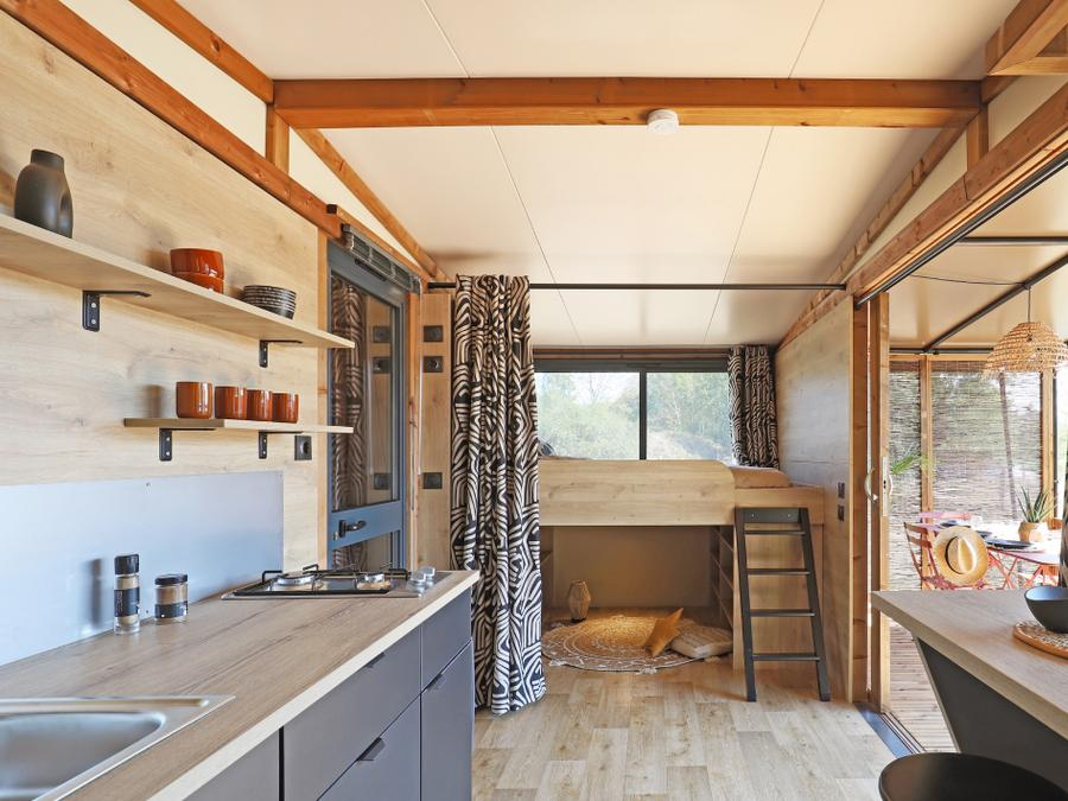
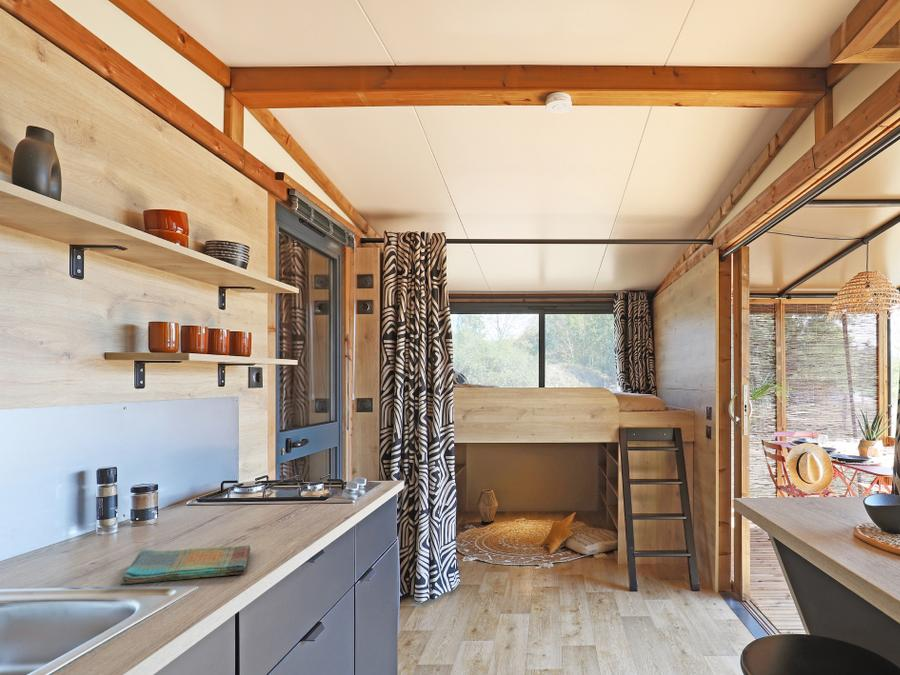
+ dish towel (190, 561)
